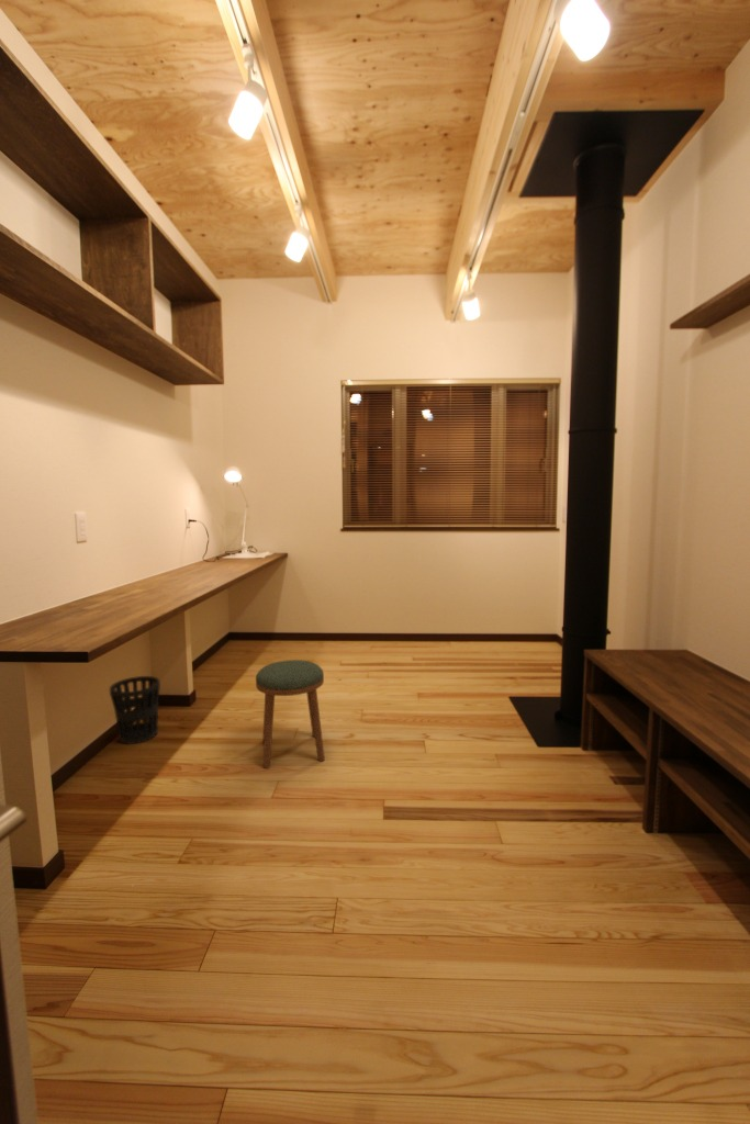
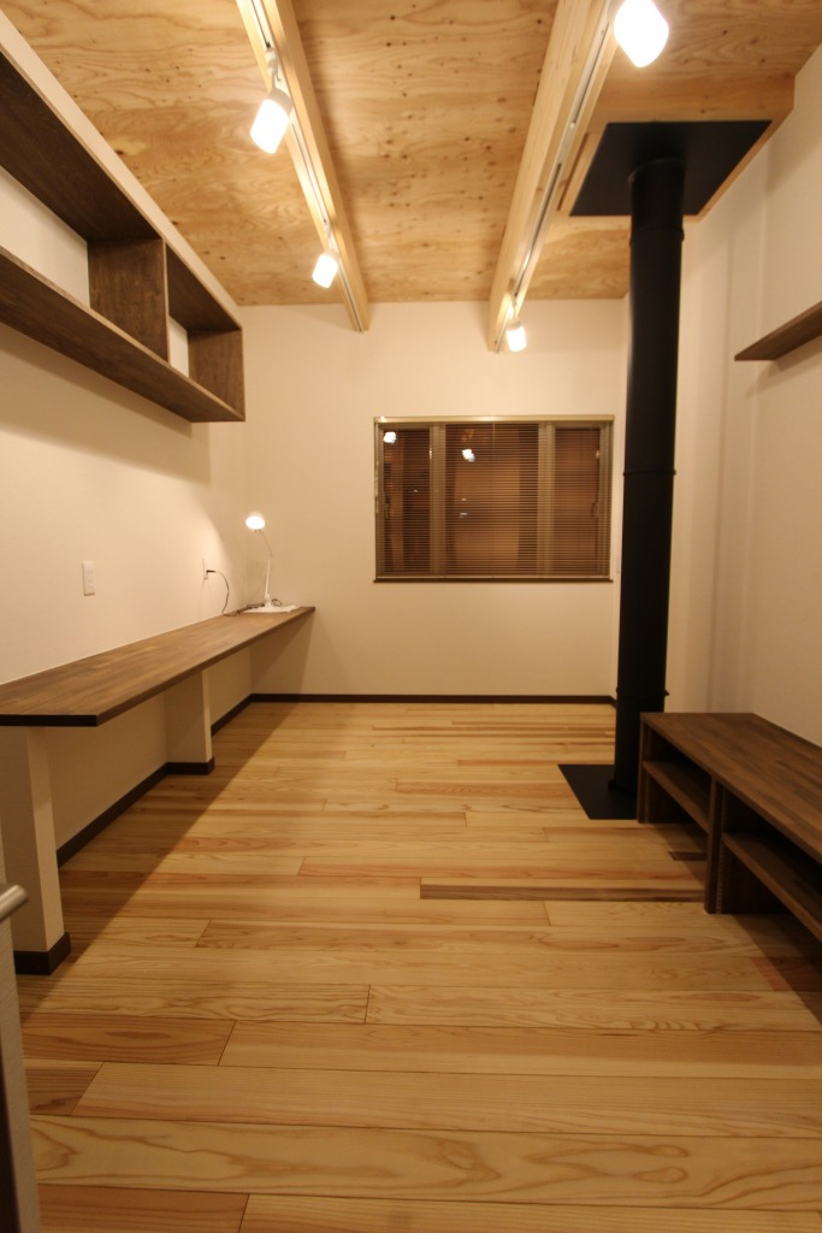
- stool (291, 695)
- wastebasket (136, 709)
